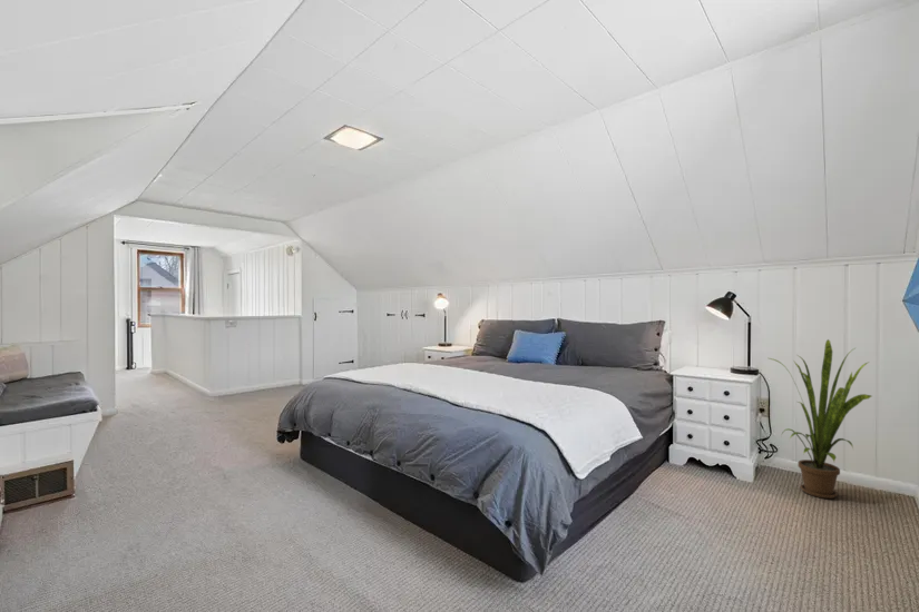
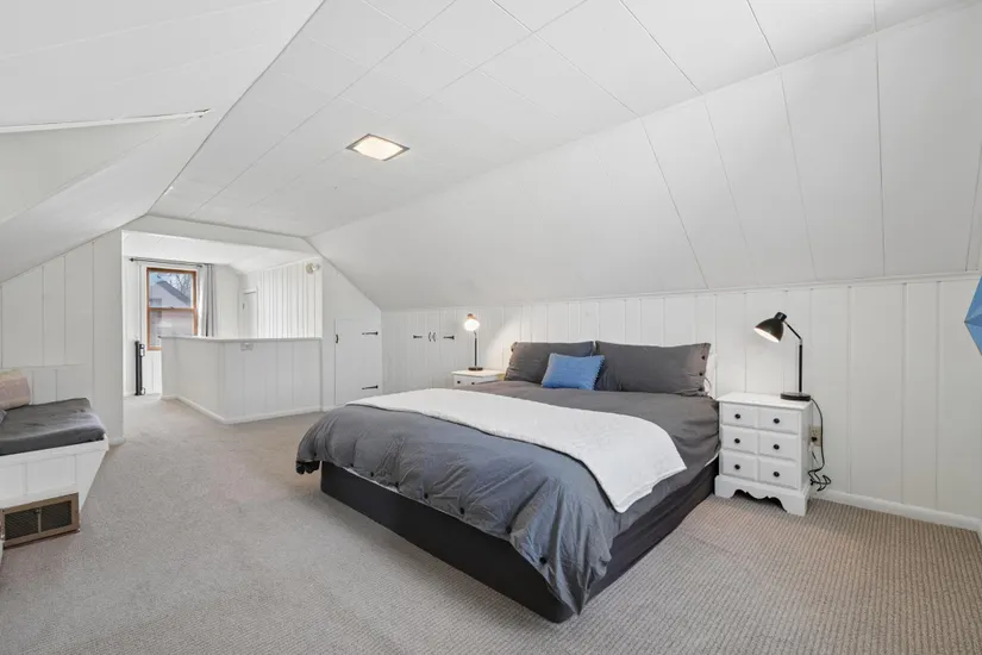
- house plant (815, 415)
